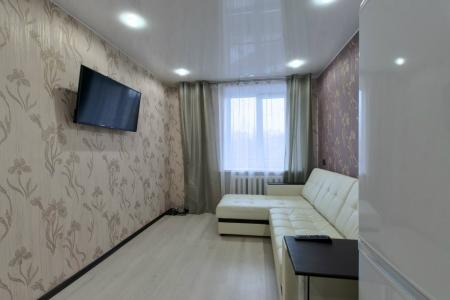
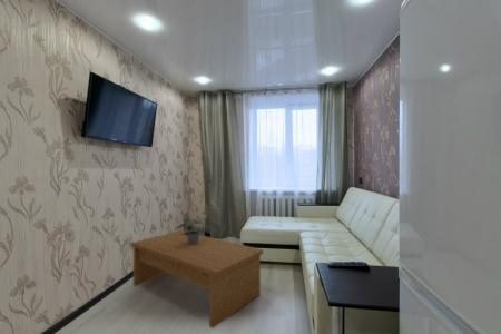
+ potted plant (190, 232)
+ coffee table (194, 267)
